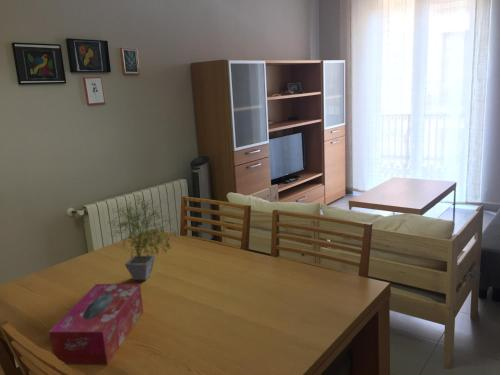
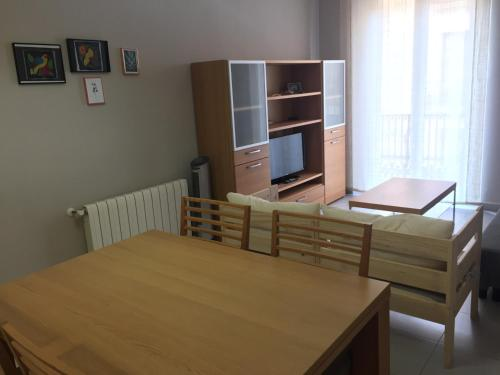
- potted plant (143, 233)
- tissue box (101, 320)
